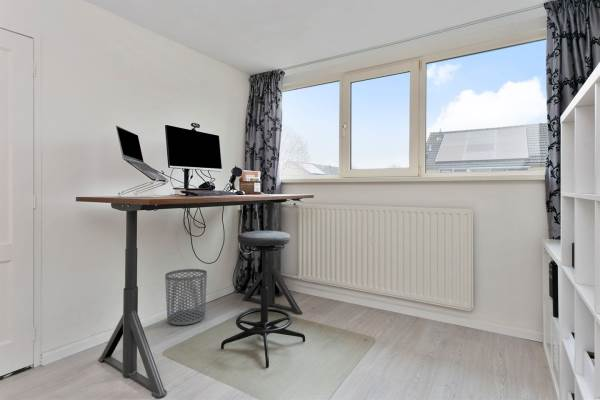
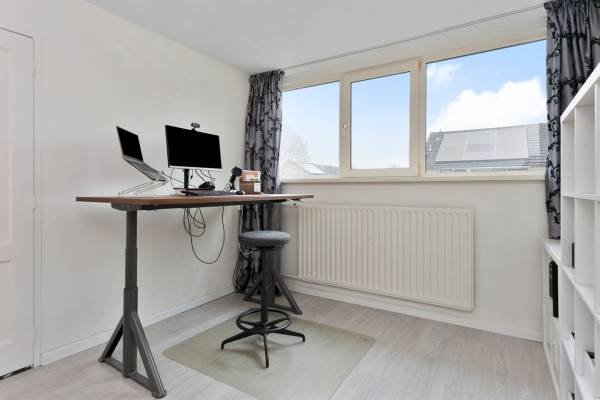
- waste bin (186, 295)
